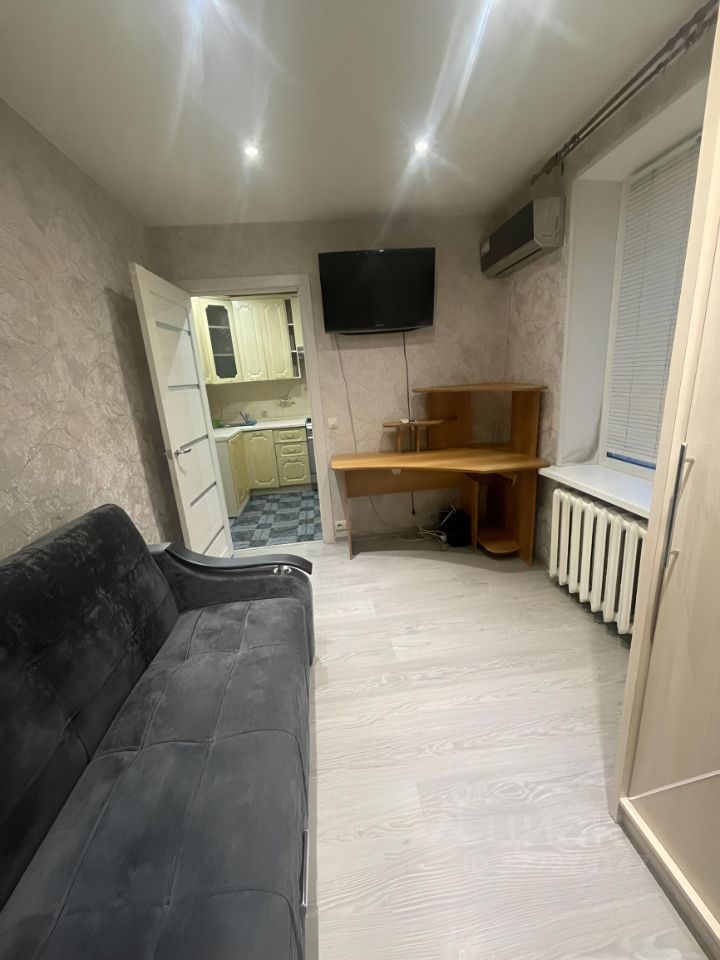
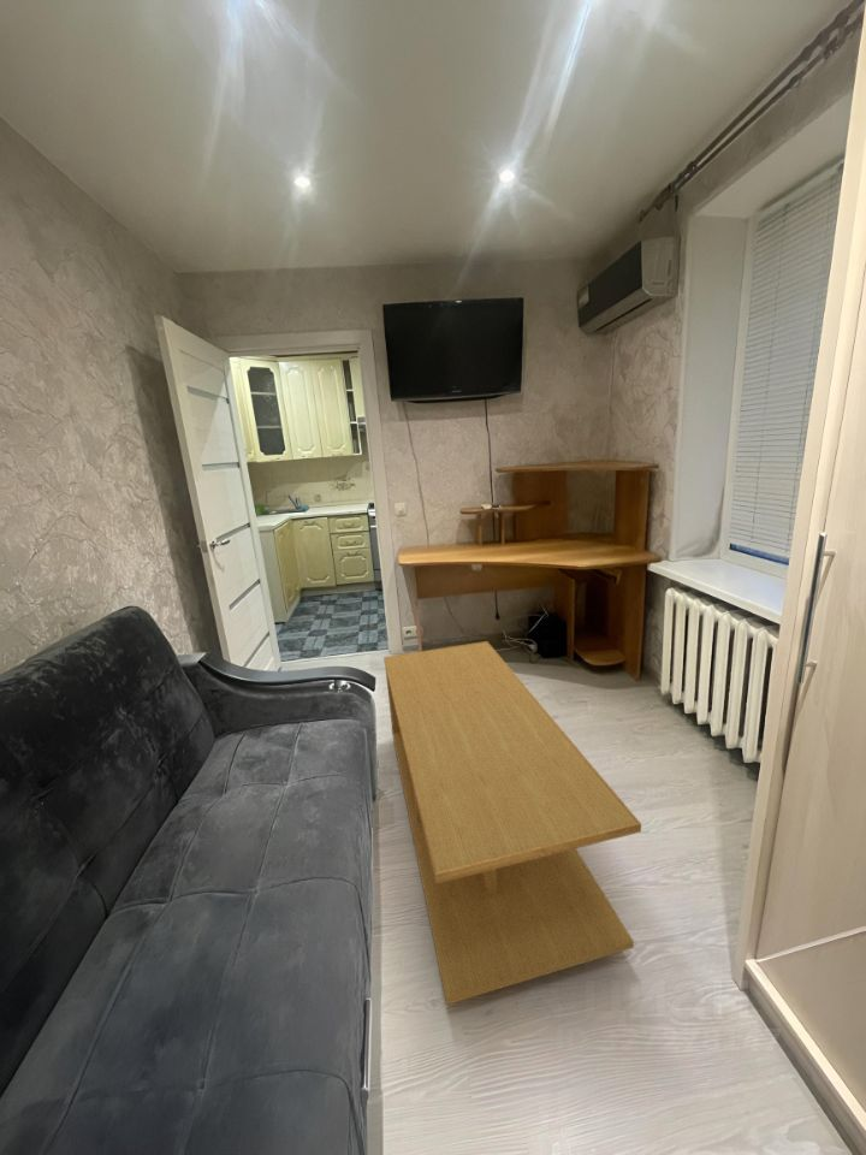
+ coffee table (474, 768)
